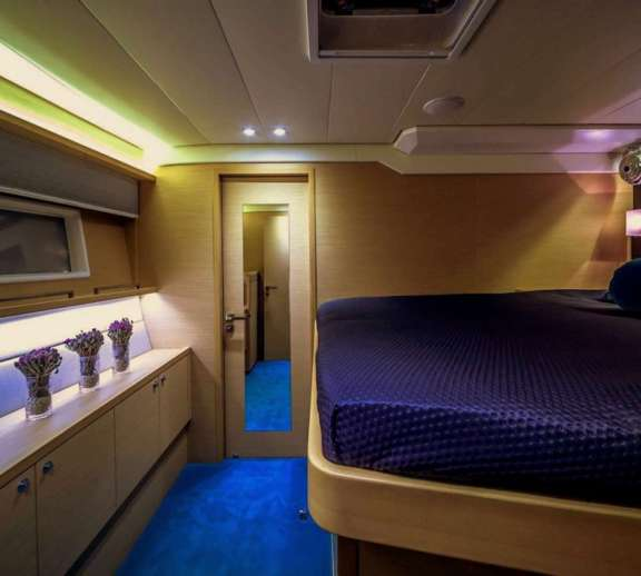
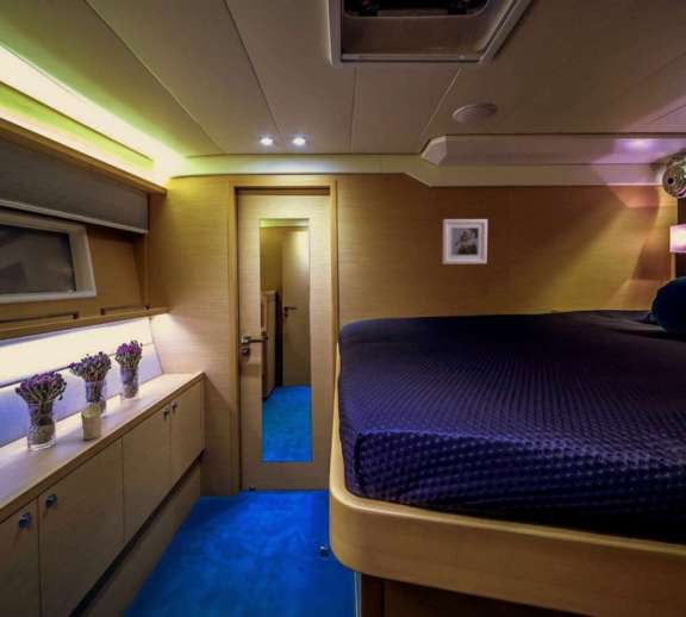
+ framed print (464, 242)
+ candle (91, 422)
